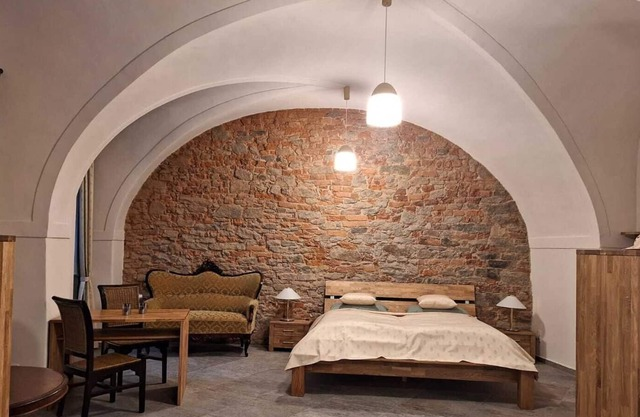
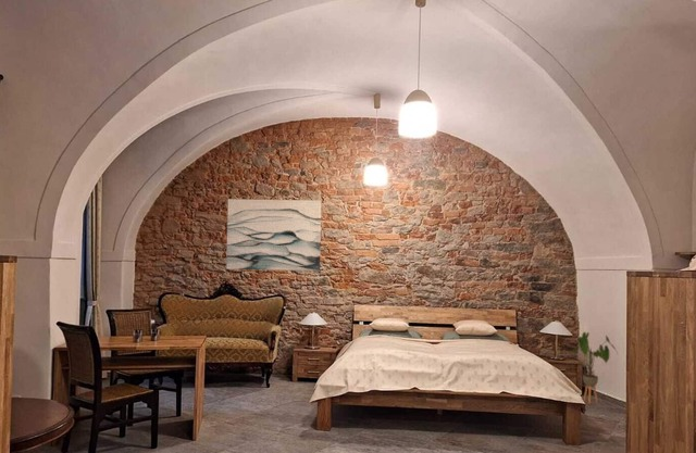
+ wall art (273, 235)
+ house plant (593, 369)
